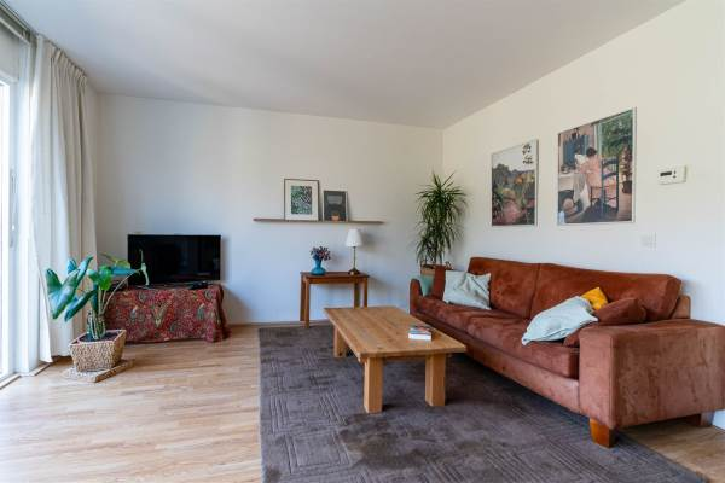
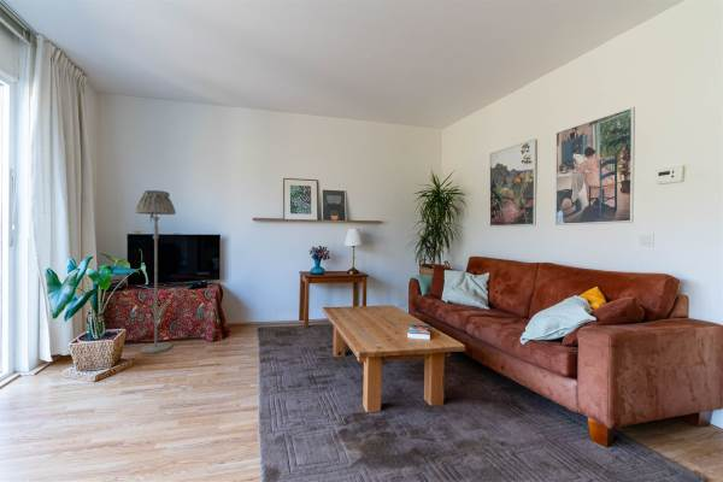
+ floor lamp (155, 270)
